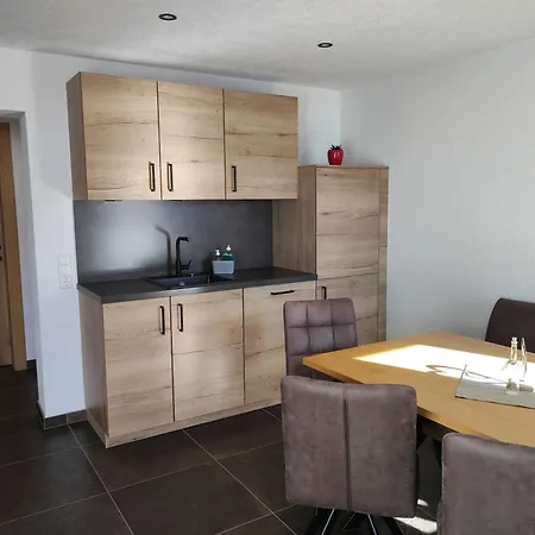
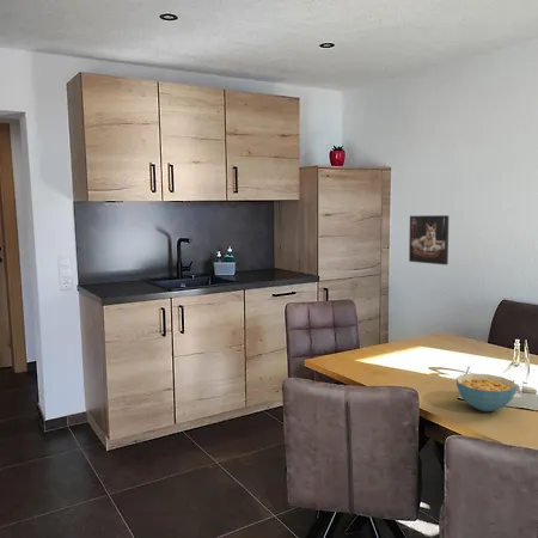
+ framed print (428, 239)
+ cereal bowl (484, 395)
